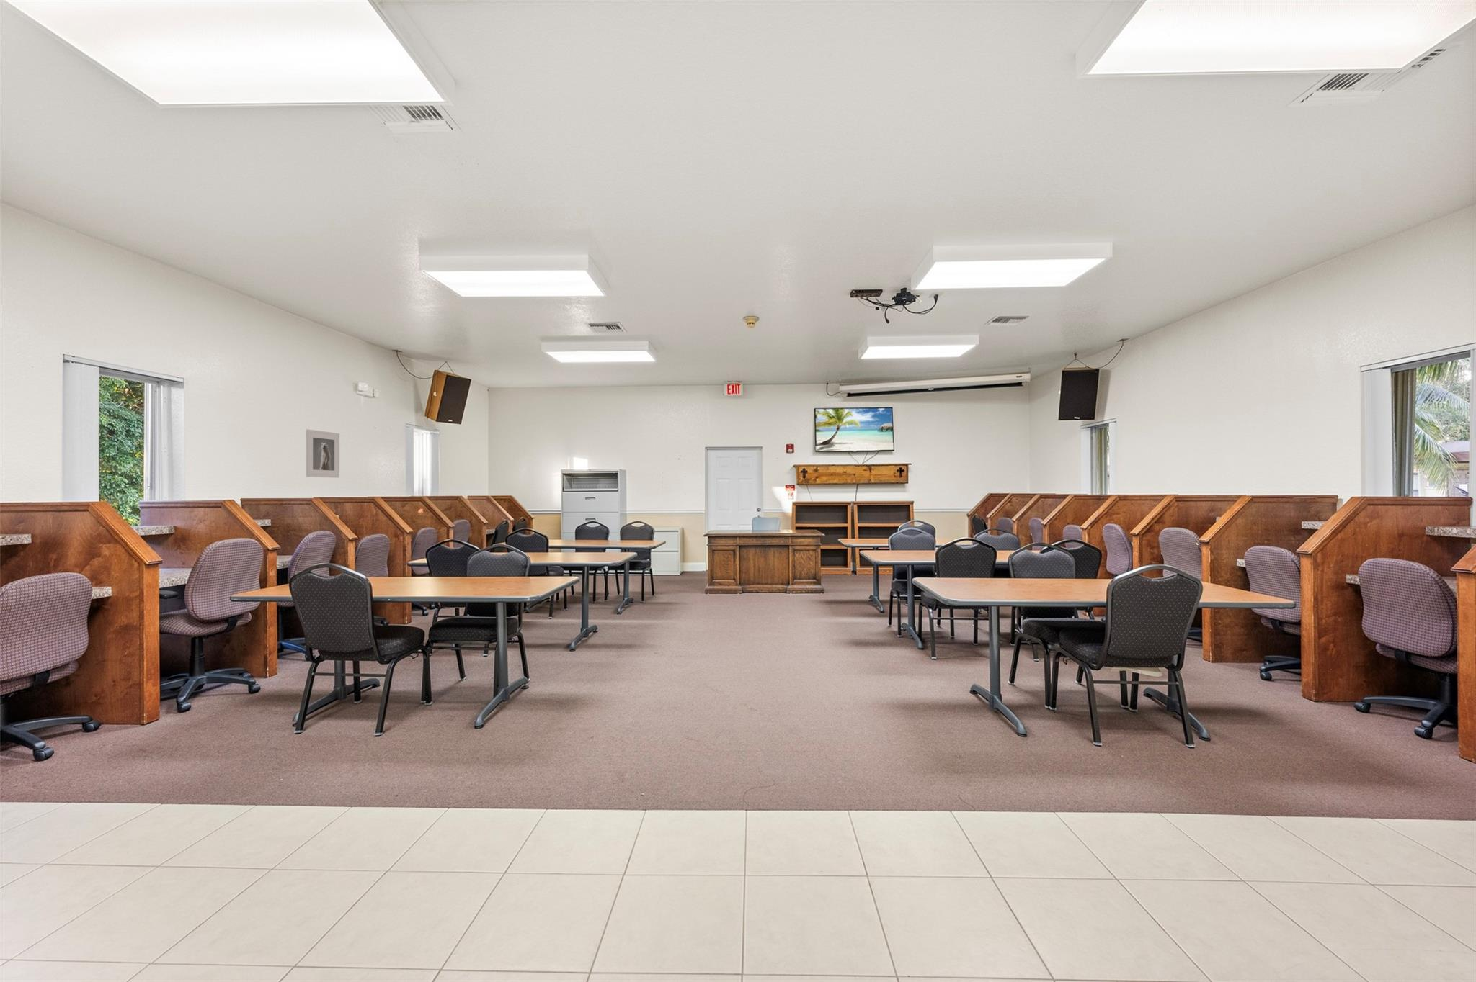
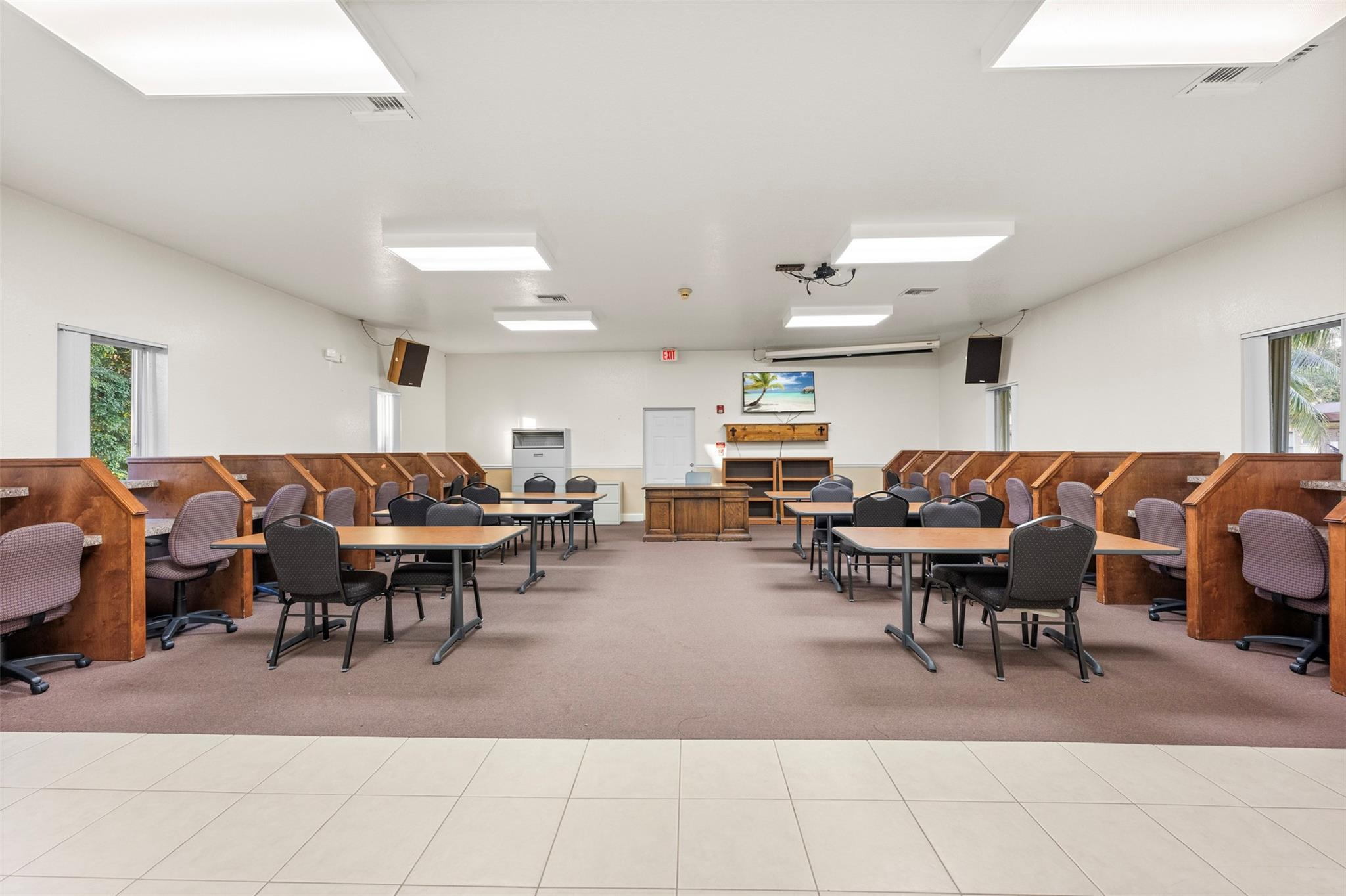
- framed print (322, 454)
